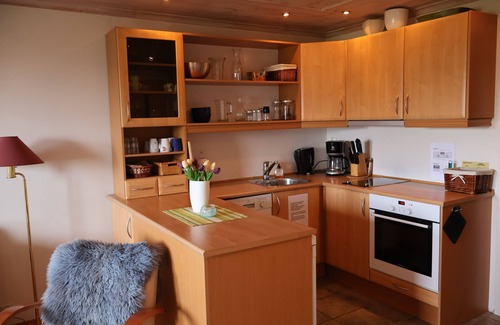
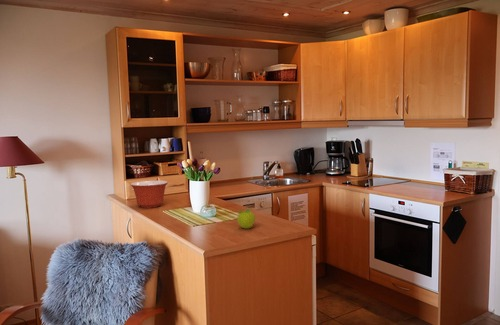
+ mixing bowl (149, 194)
+ fruit (246, 218)
